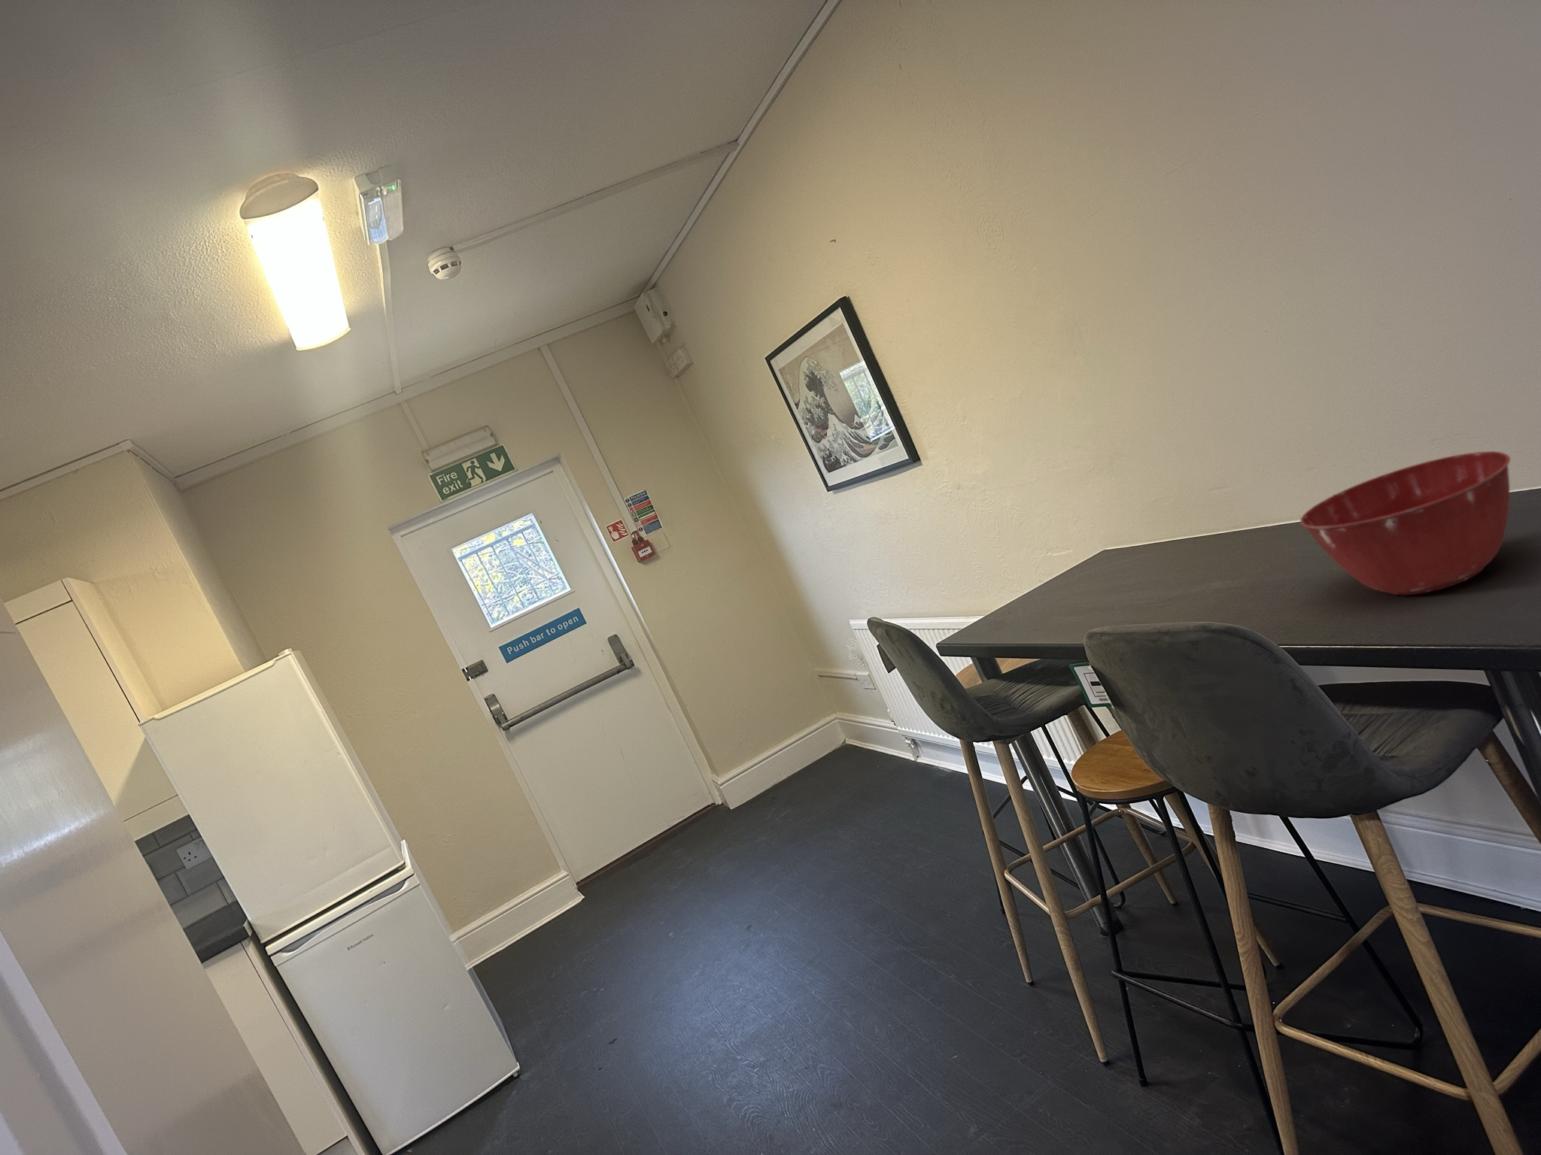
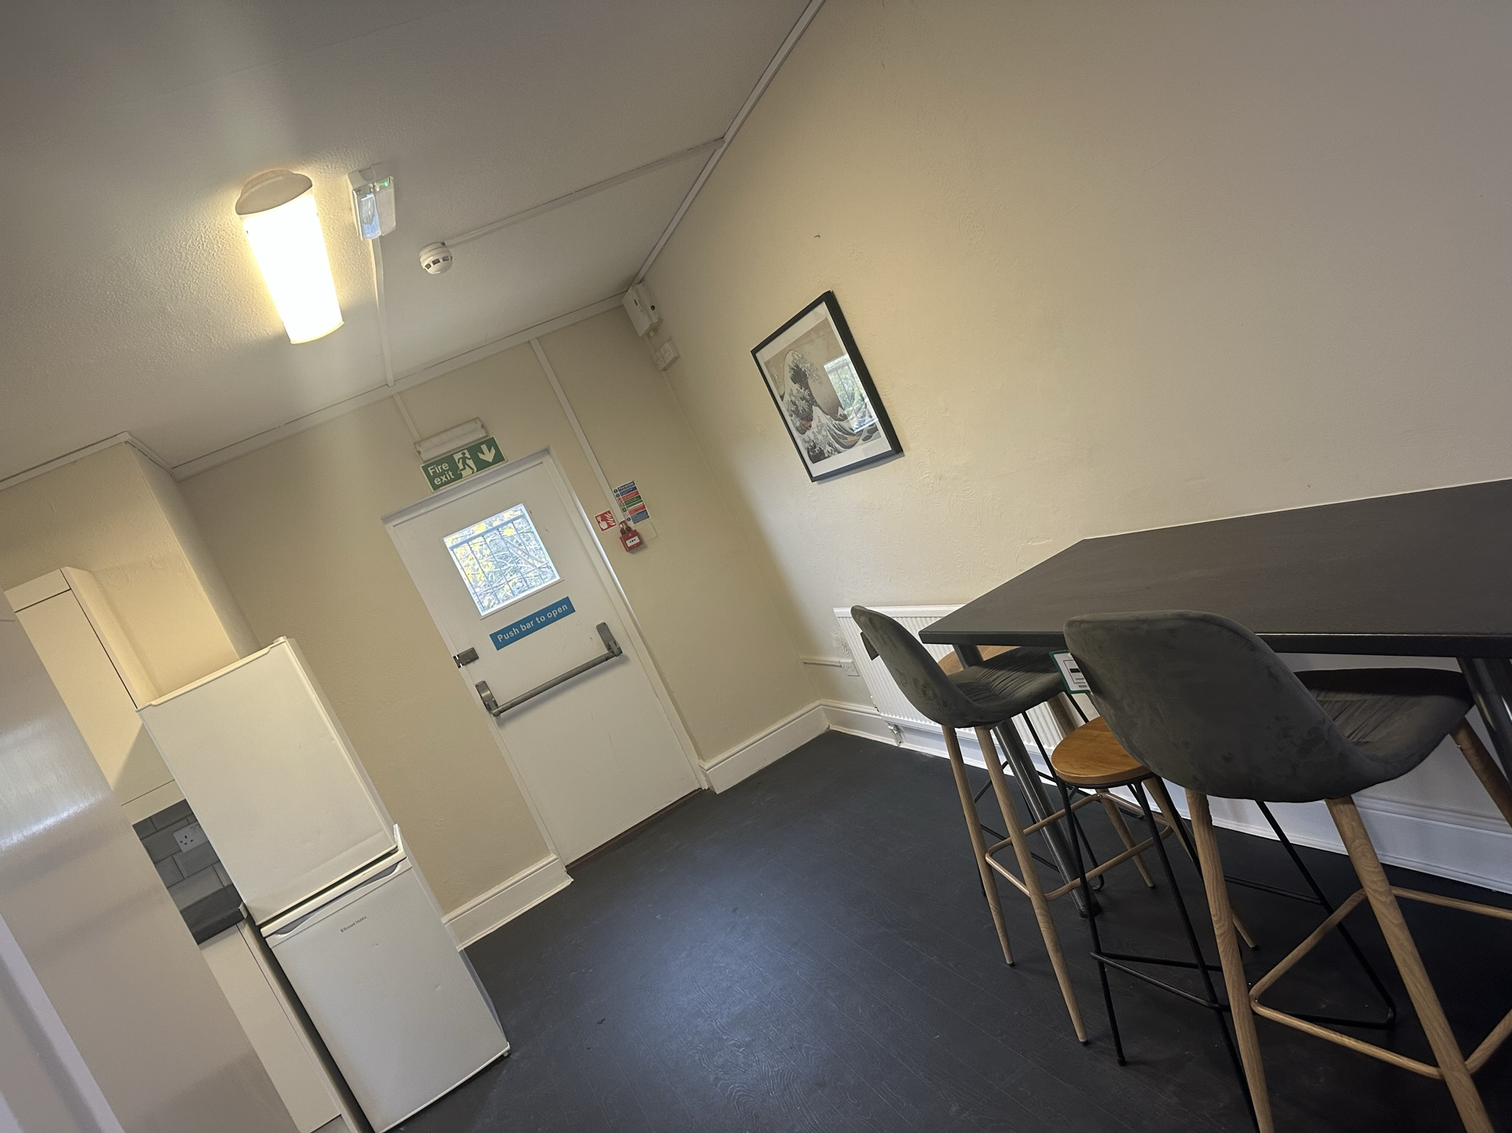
- mixing bowl (1417, 533)
